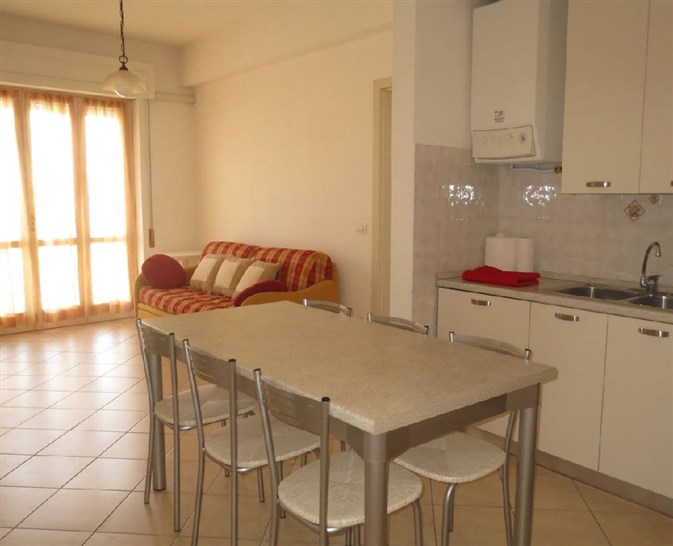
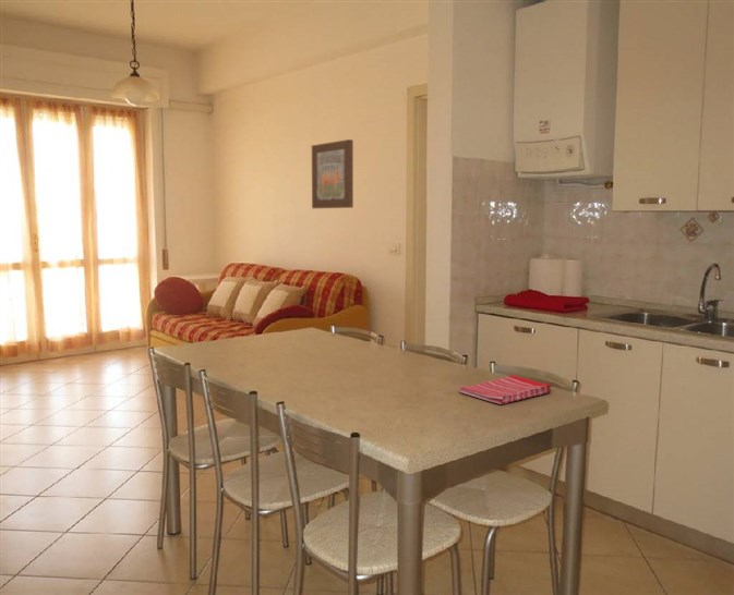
+ wall art (332, 175)
+ dish towel (505, 388)
